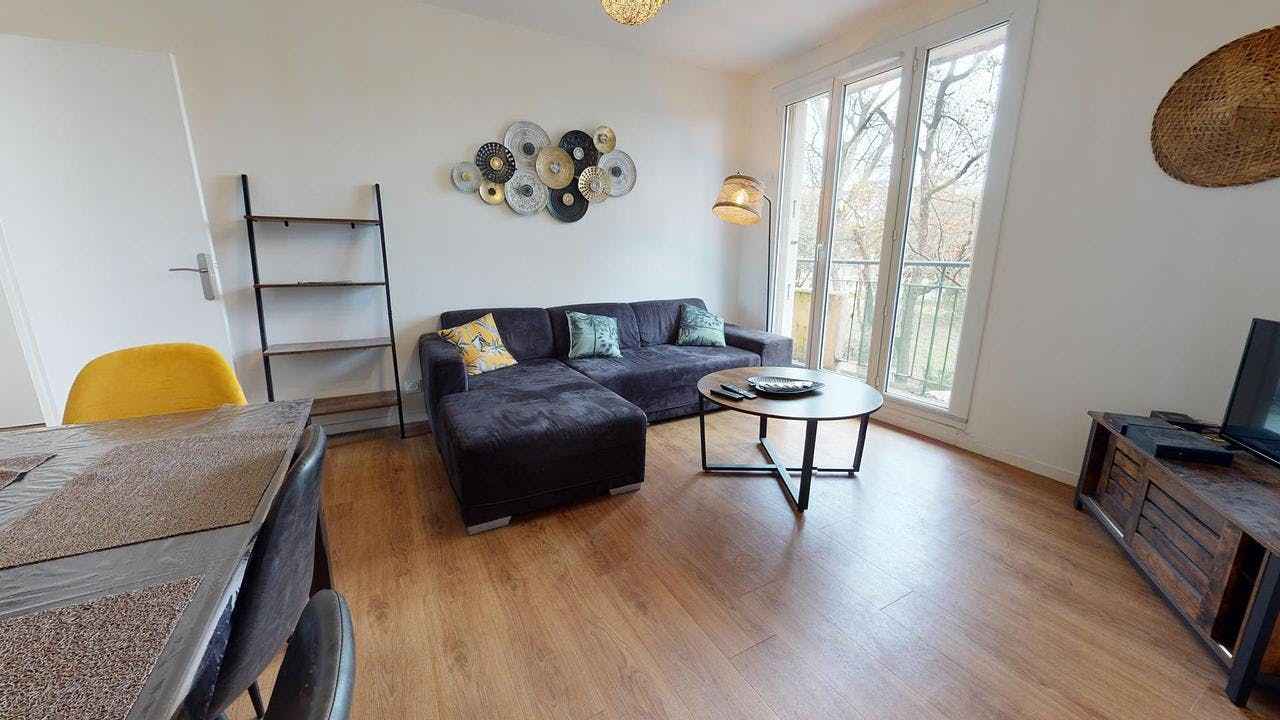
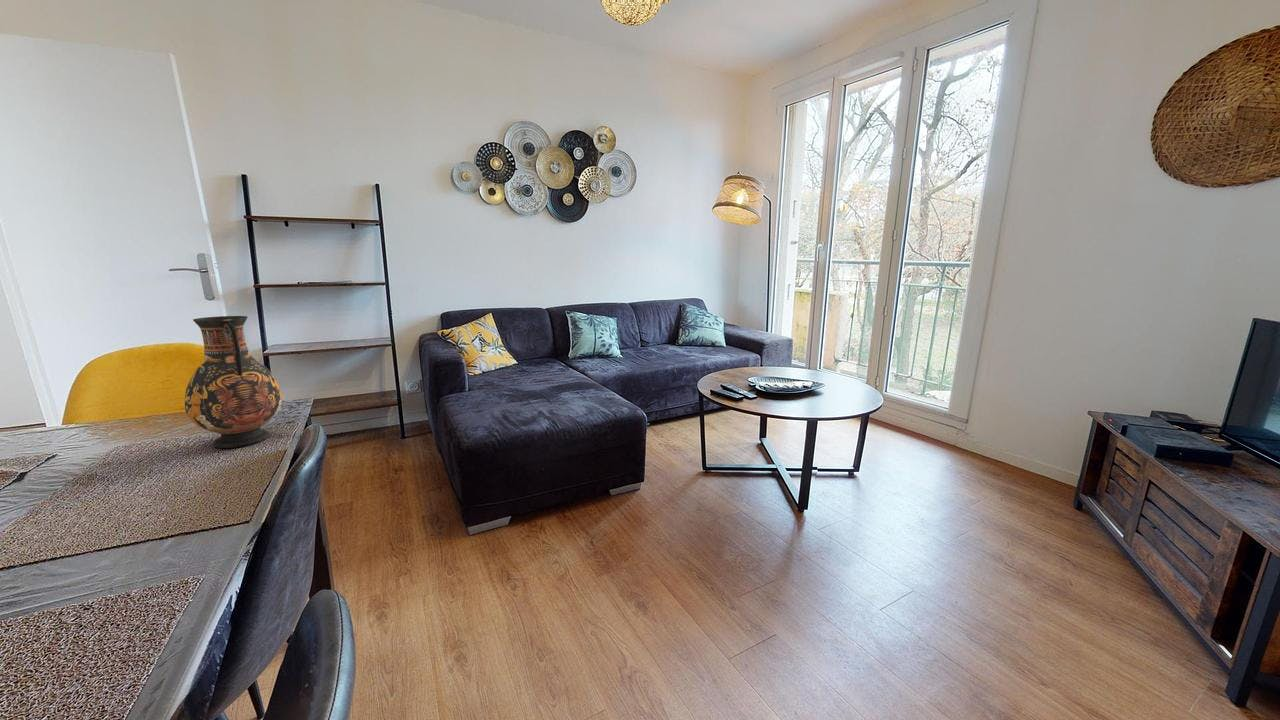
+ vase (232, 380)
